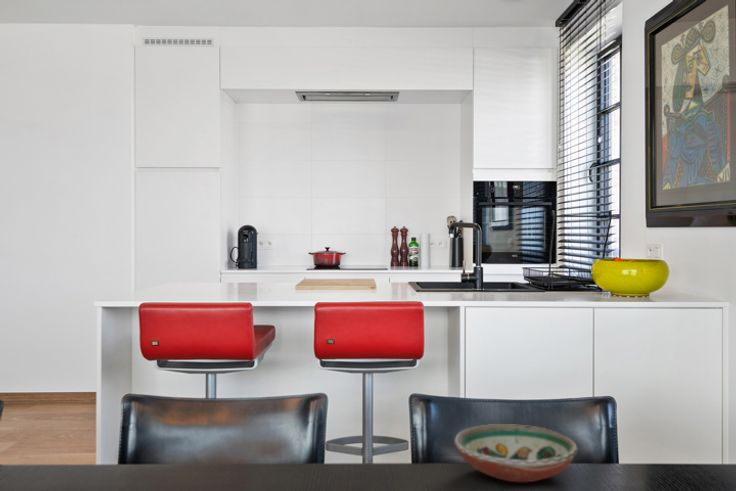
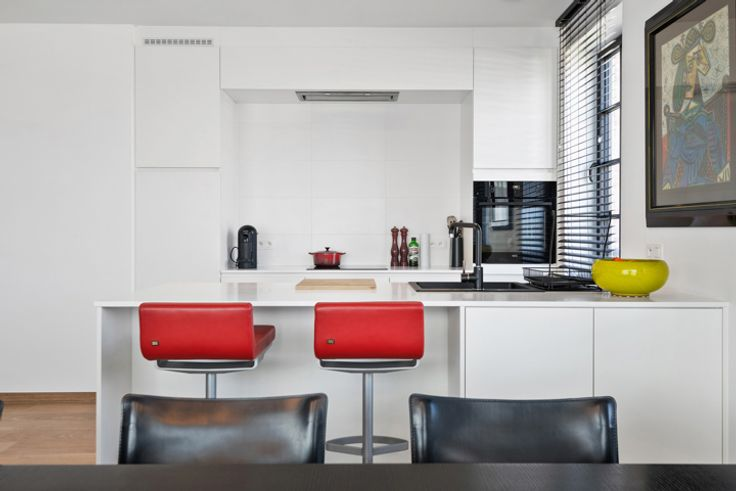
- decorative bowl (514, 456)
